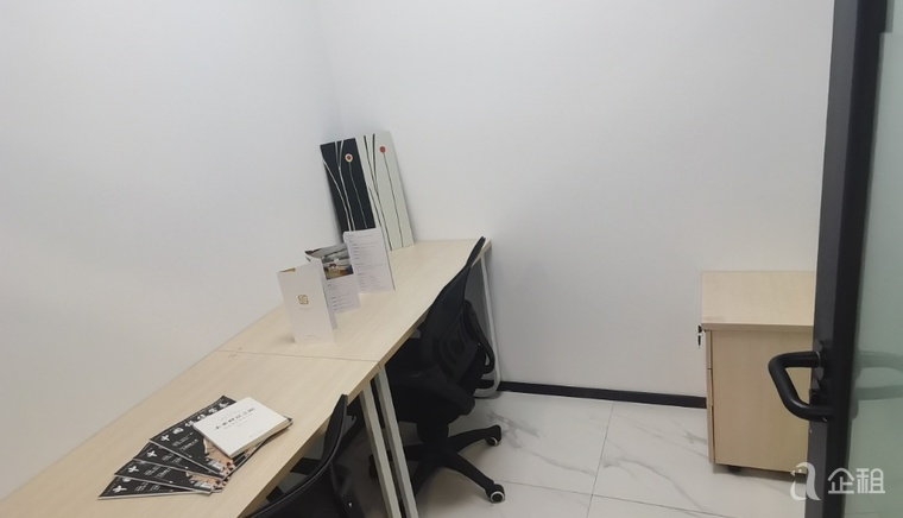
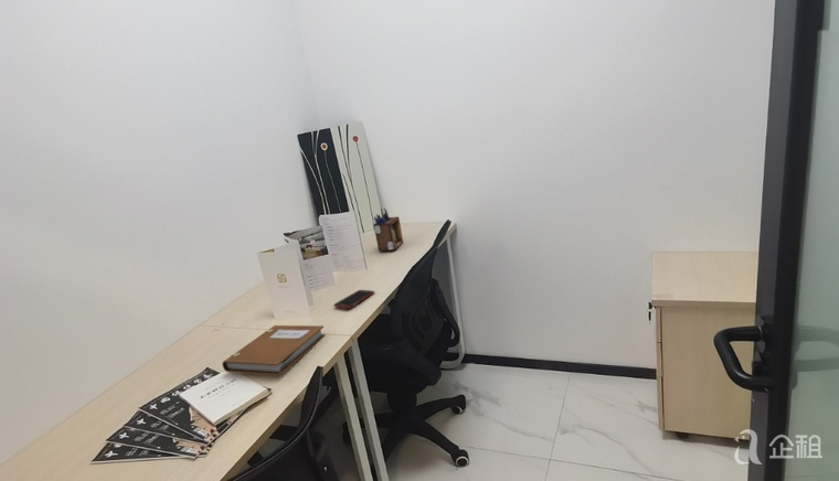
+ notebook (276, 346)
+ desk organizer (387, 228)
+ cell phone (354, 299)
